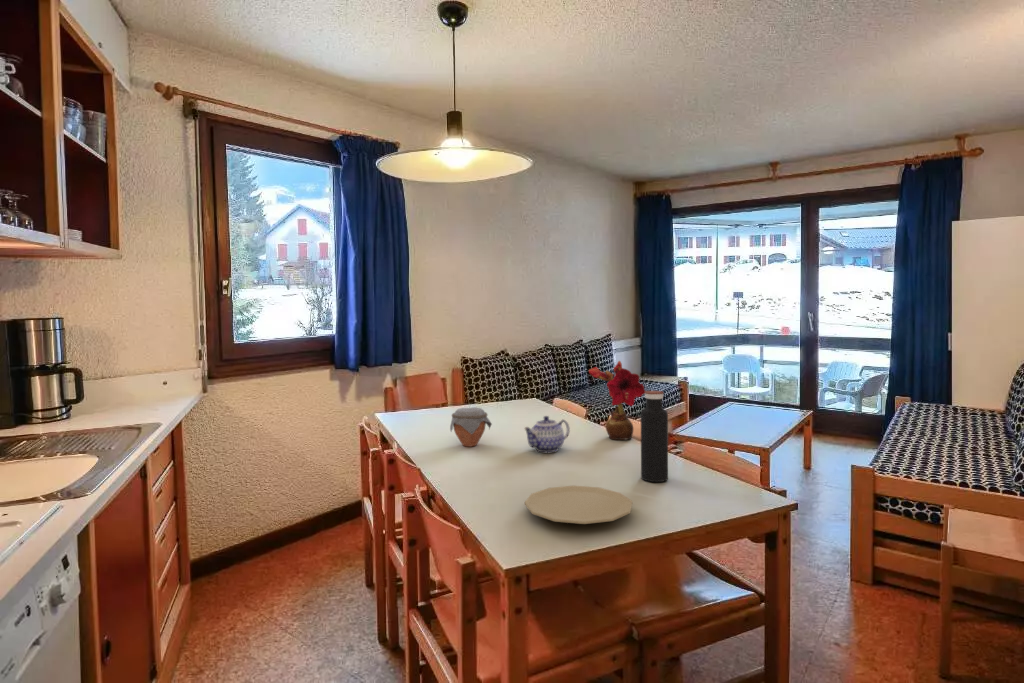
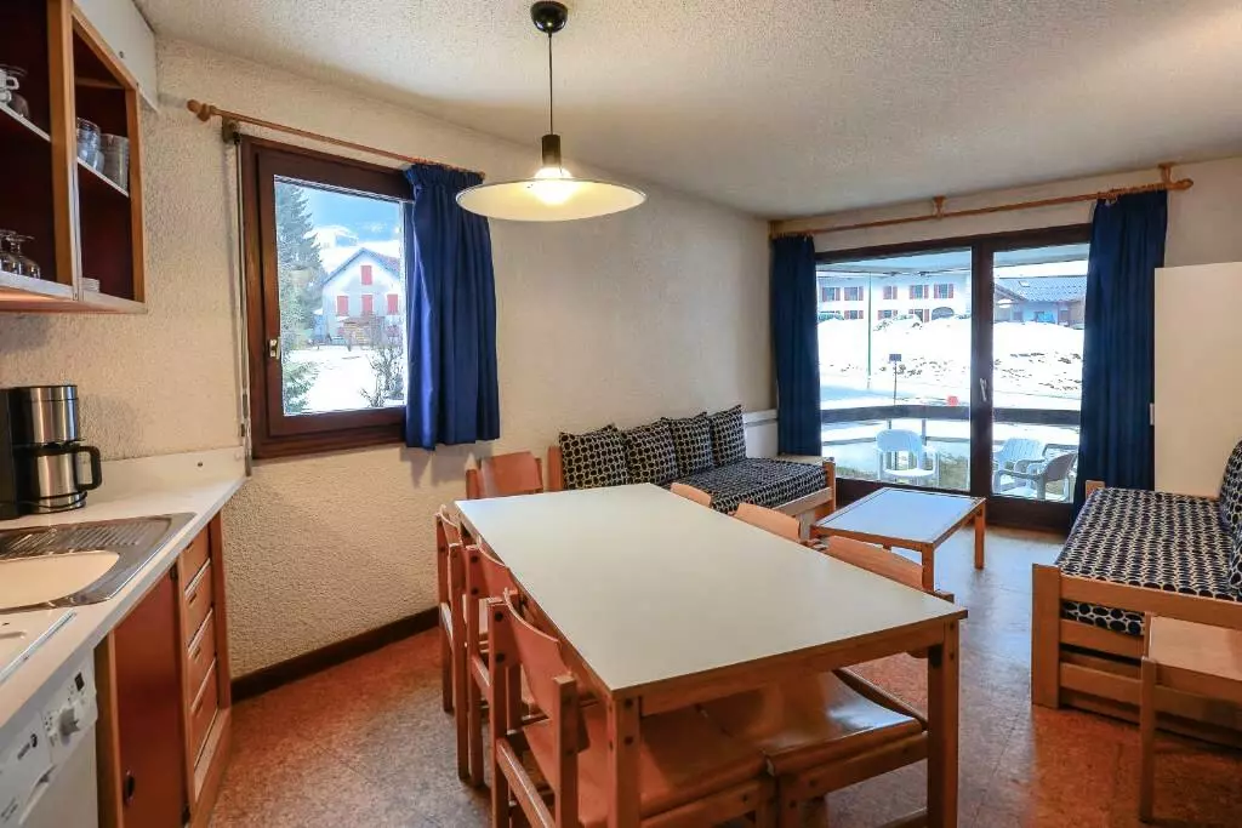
- teapot (547, 432)
- jar (469, 427)
- water bottle (654, 435)
- flower (618, 401)
- plate (578, 507)
